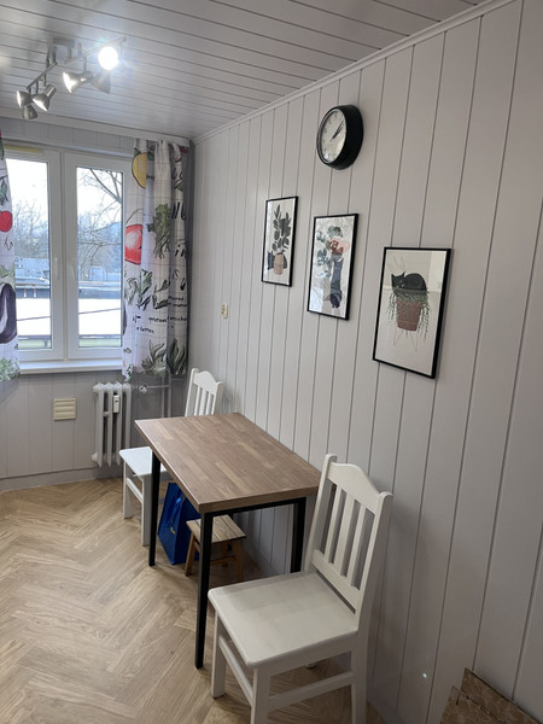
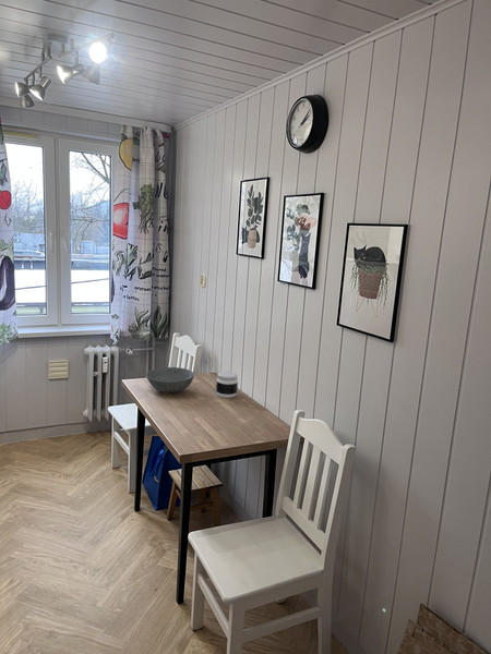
+ bowl (169, 382)
+ jar (227, 384)
